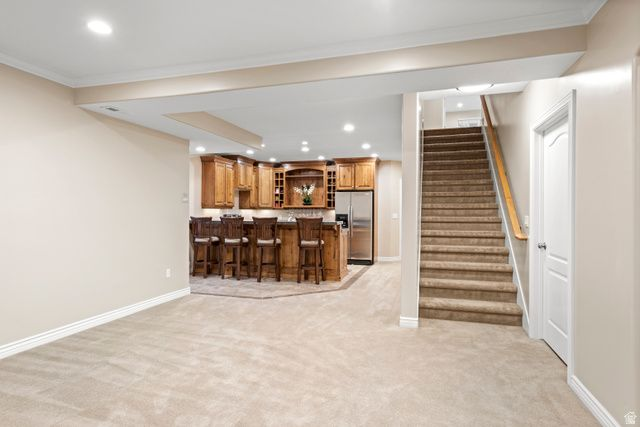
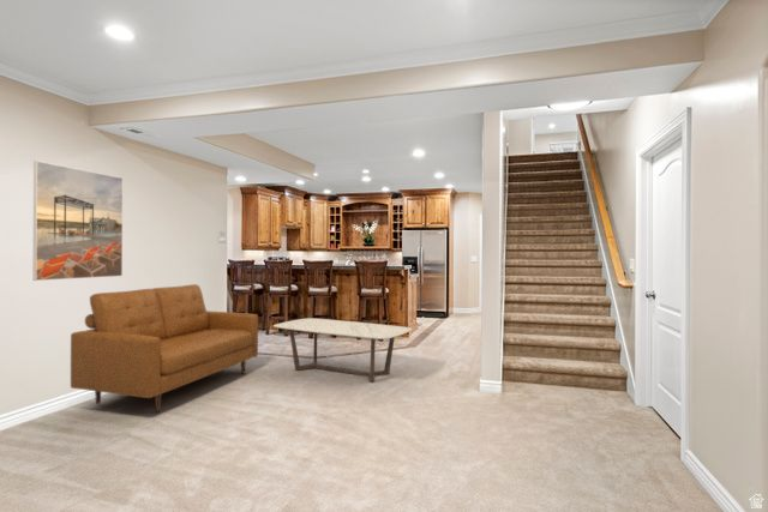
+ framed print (82, 224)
+ coffee table (341, 335)
+ sofa (176, 337)
